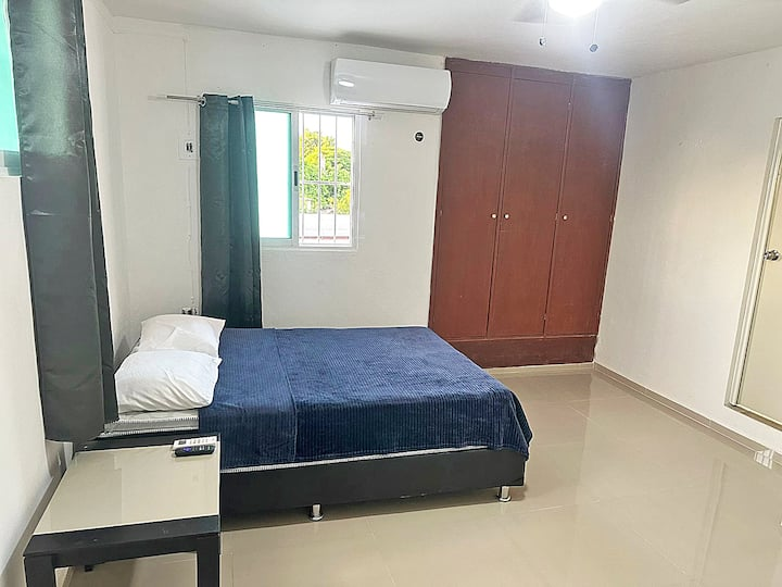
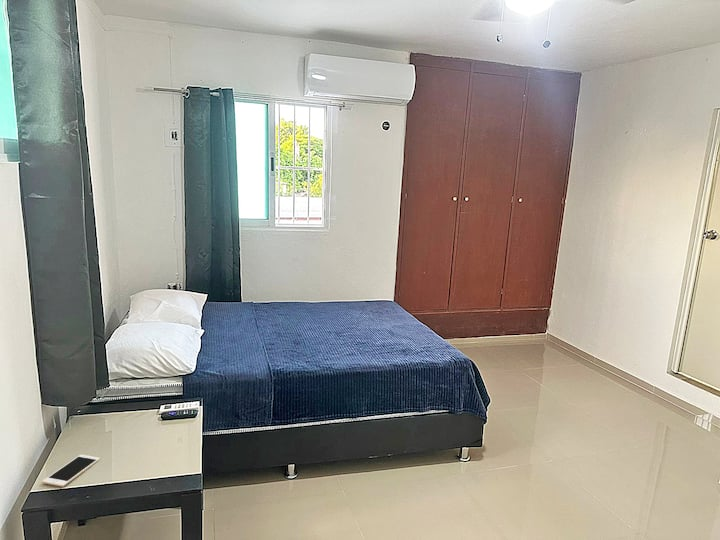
+ cell phone (72, 469)
